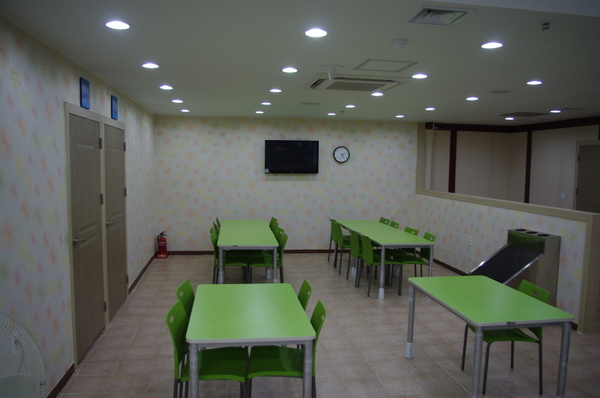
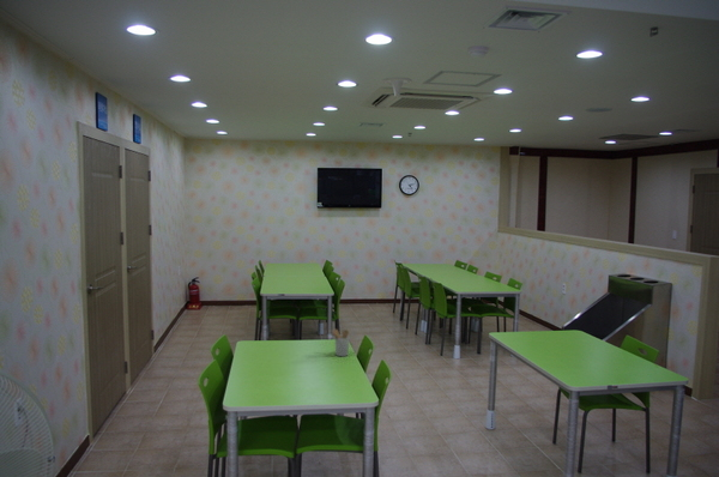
+ utensil holder (338, 342)
